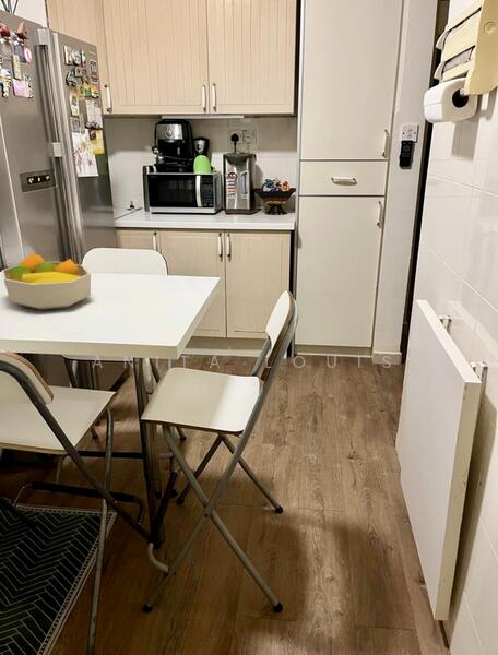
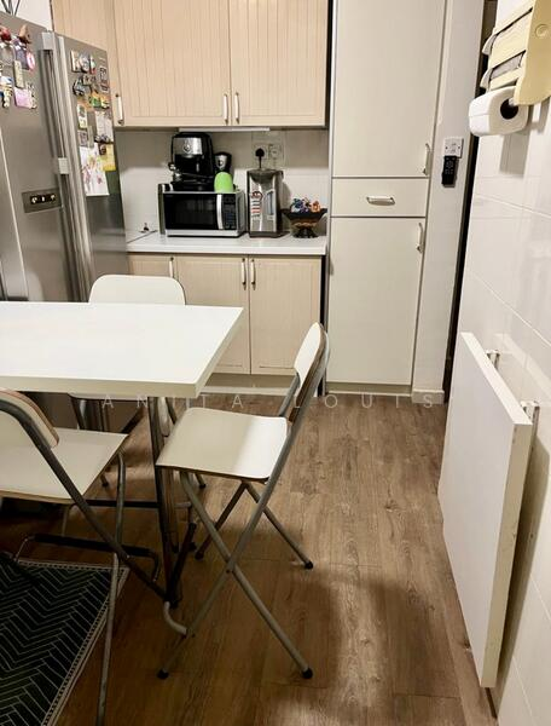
- fruit bowl (46, 279)
